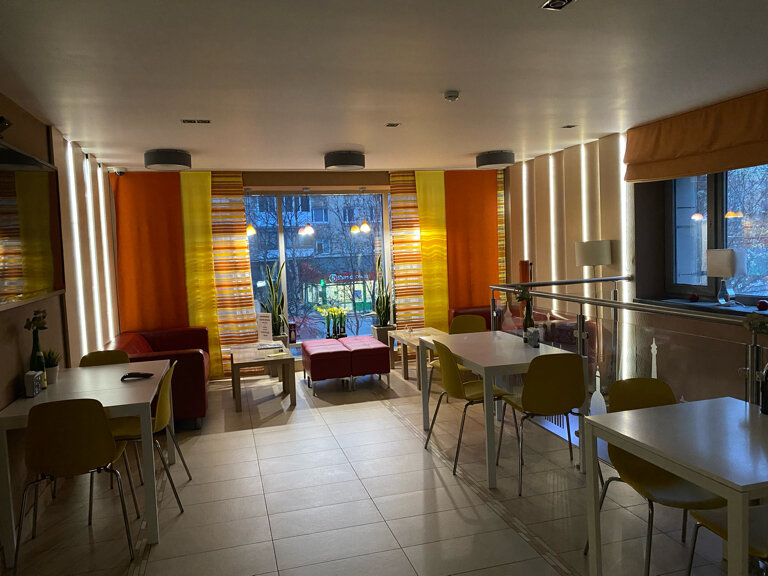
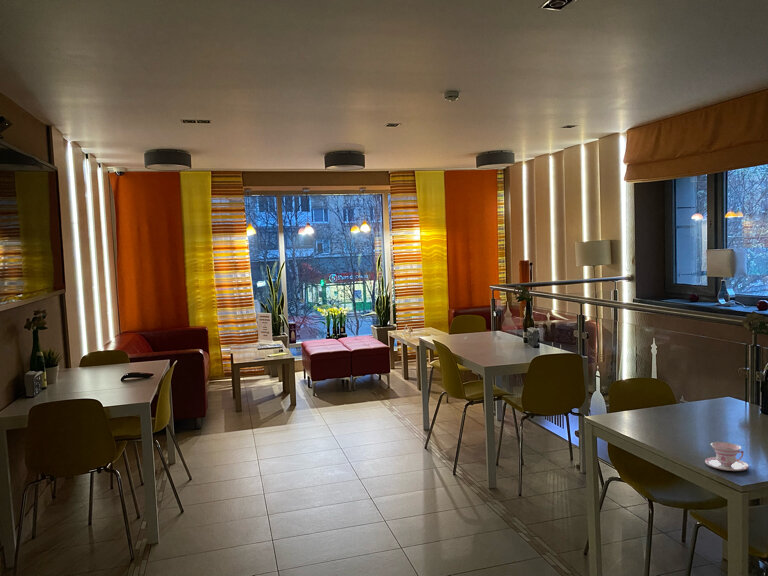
+ teacup (726, 455)
